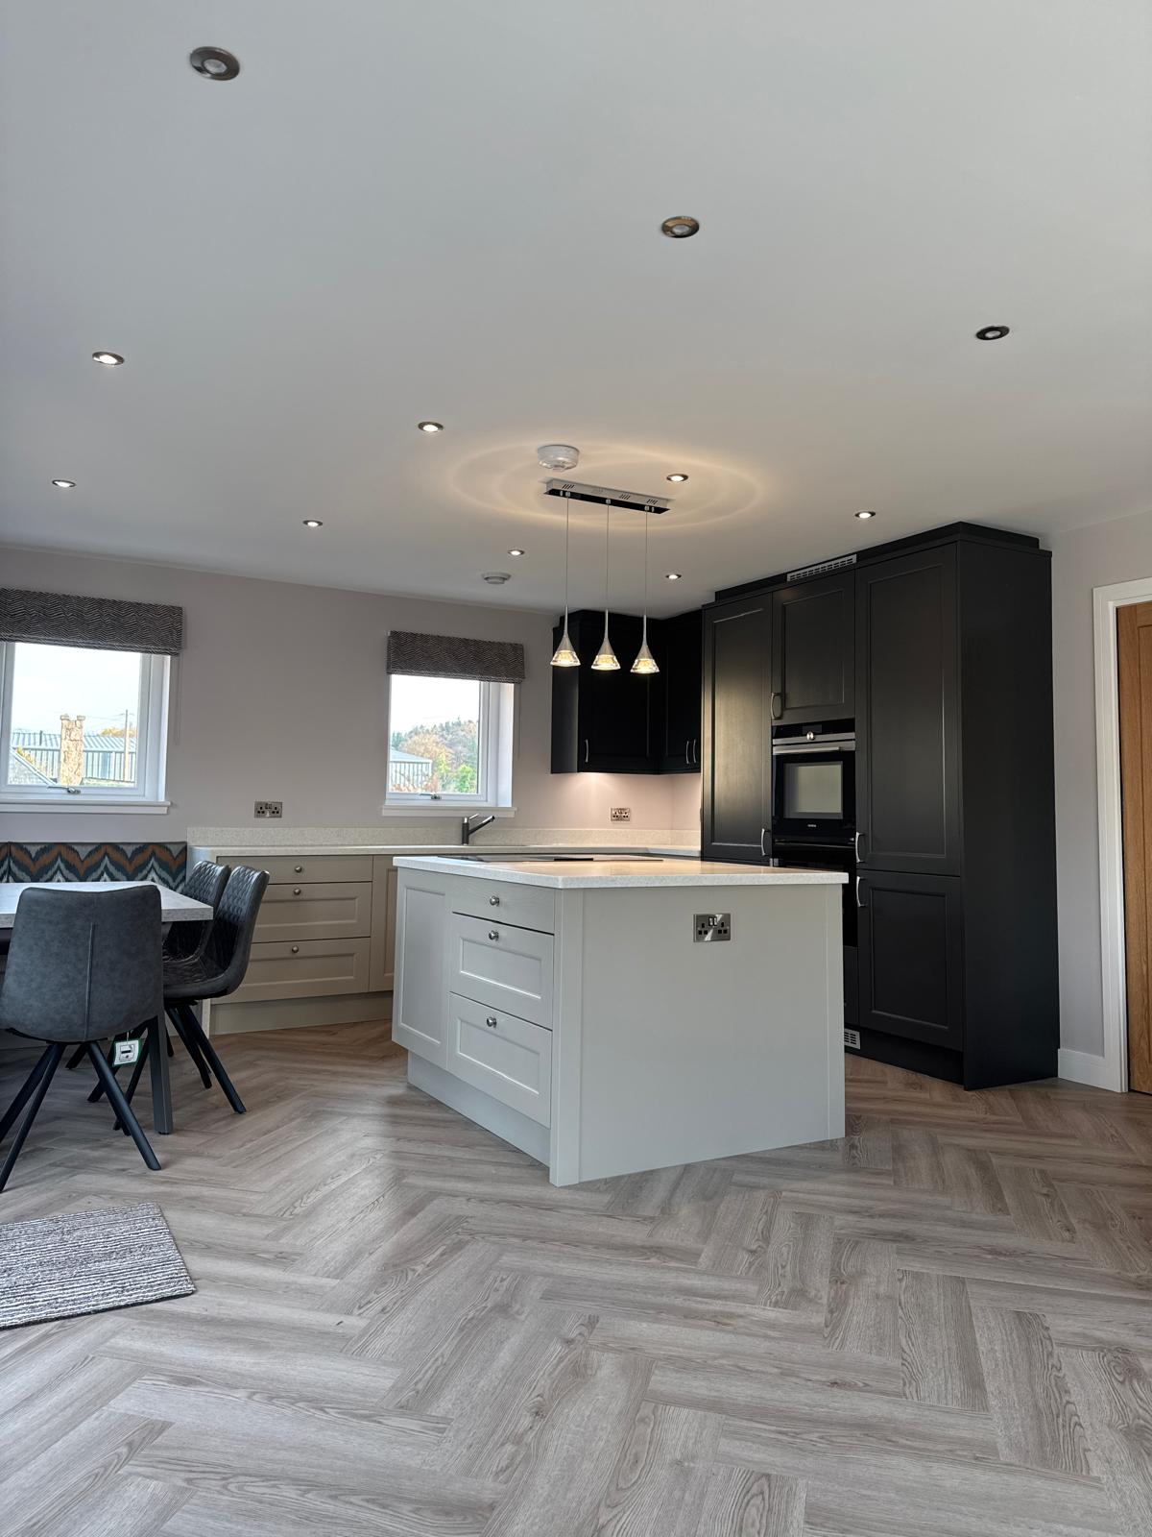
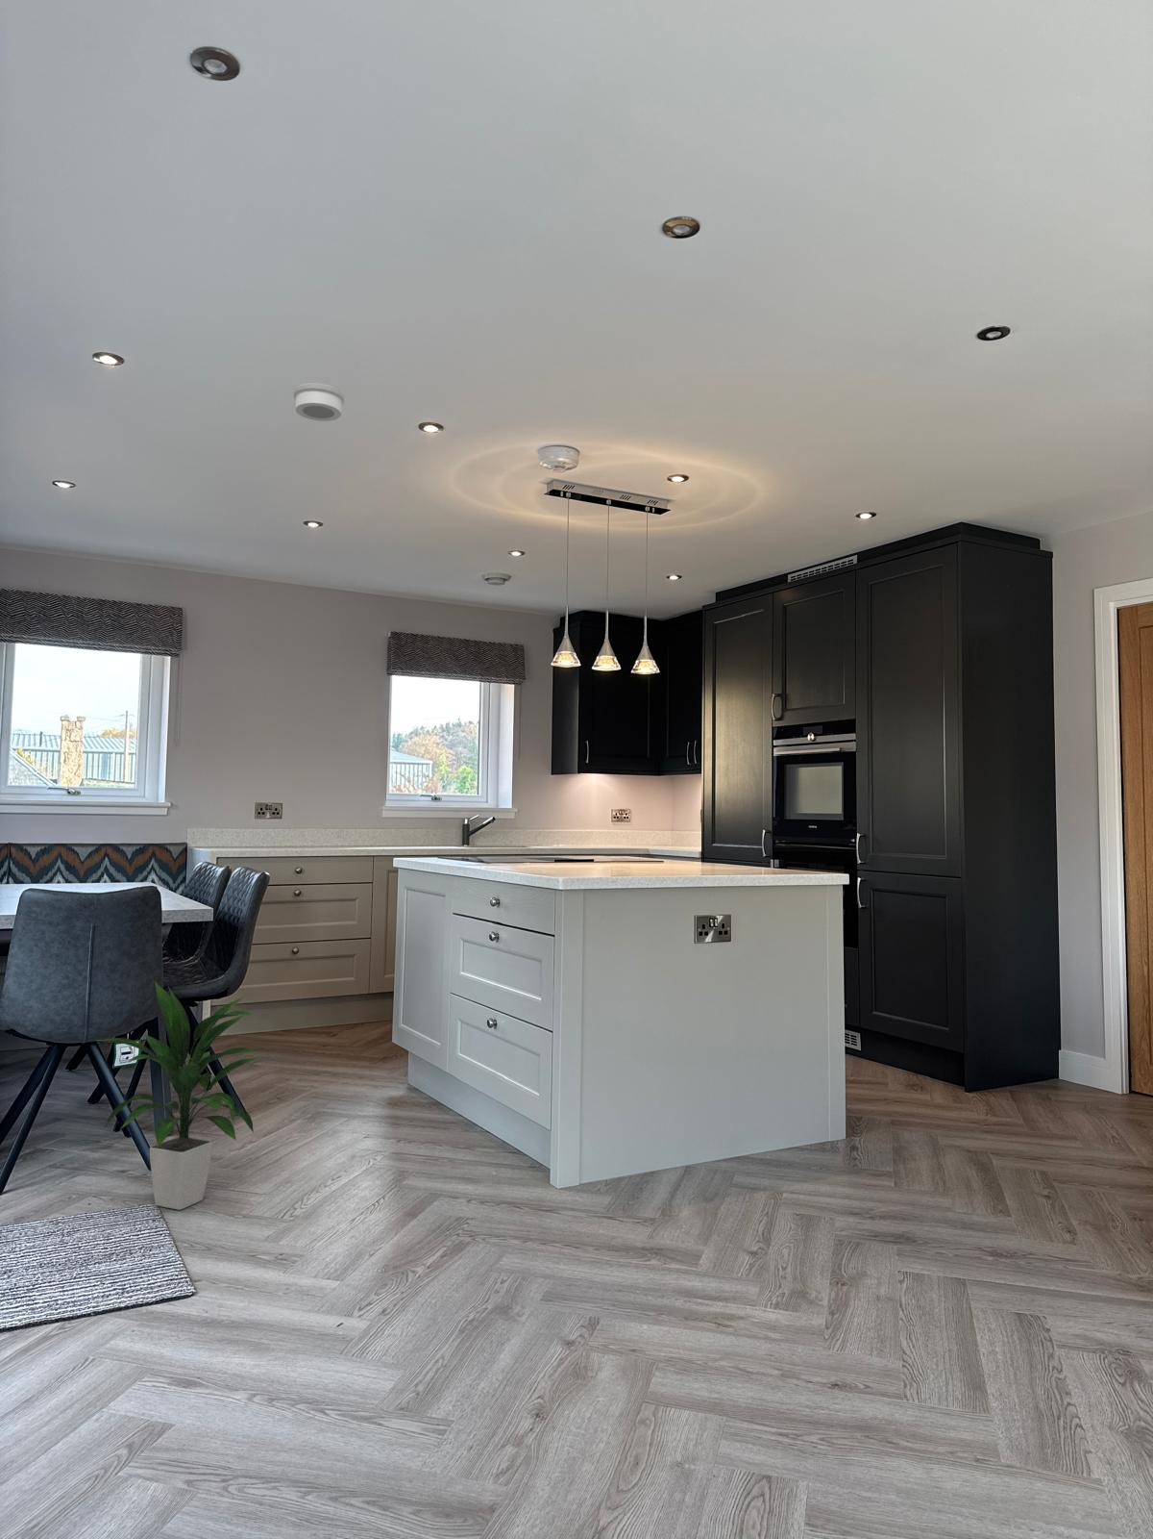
+ smoke detector (319, 399)
+ indoor plant (191, 1091)
